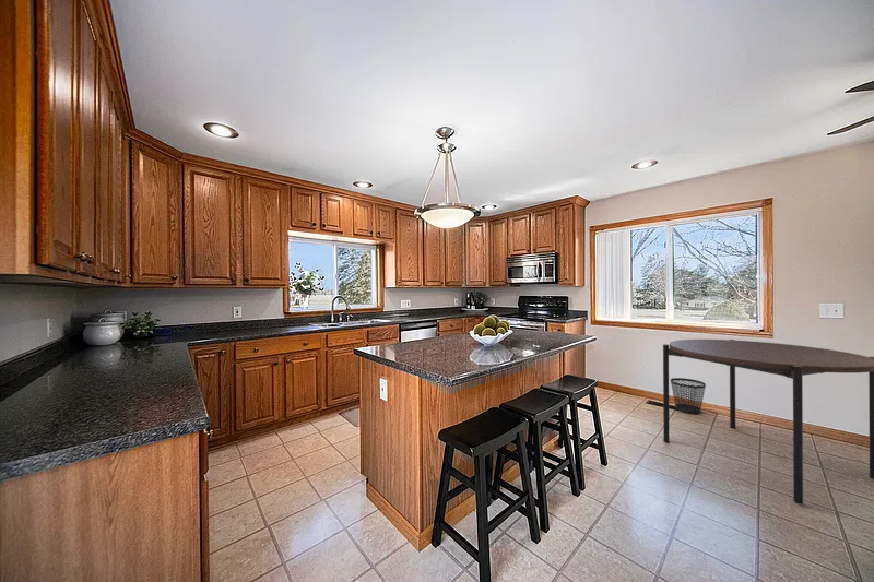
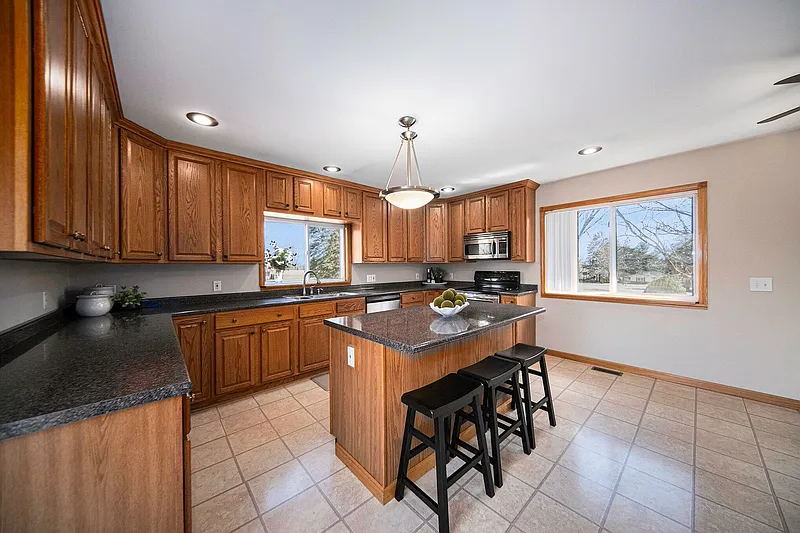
- dining table (734, 404)
- wastebasket (687, 396)
